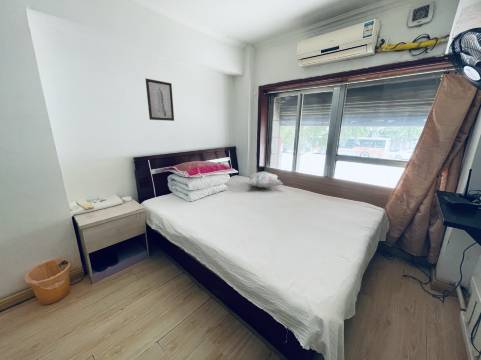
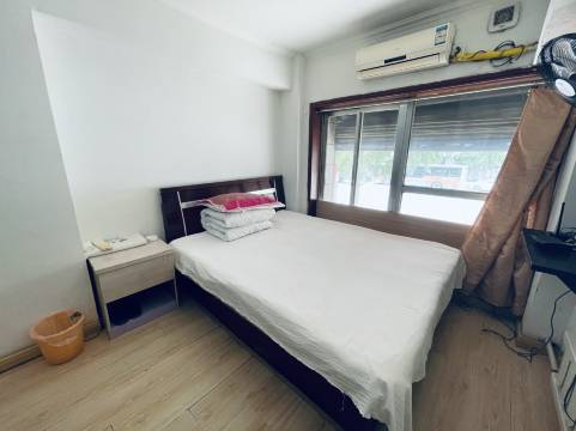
- wall art (160, 101)
- decorative pillow (263, 179)
